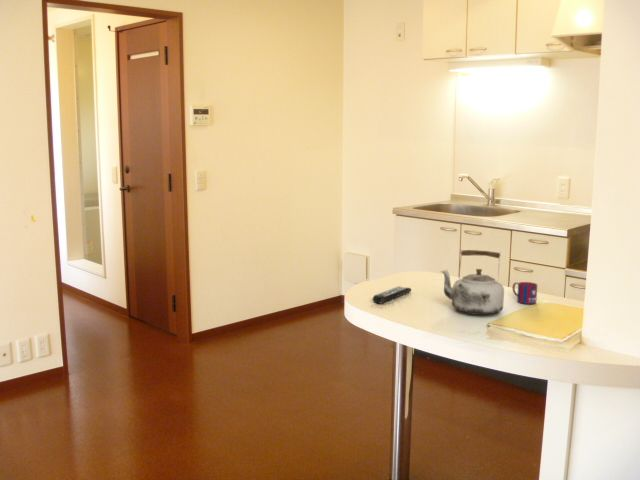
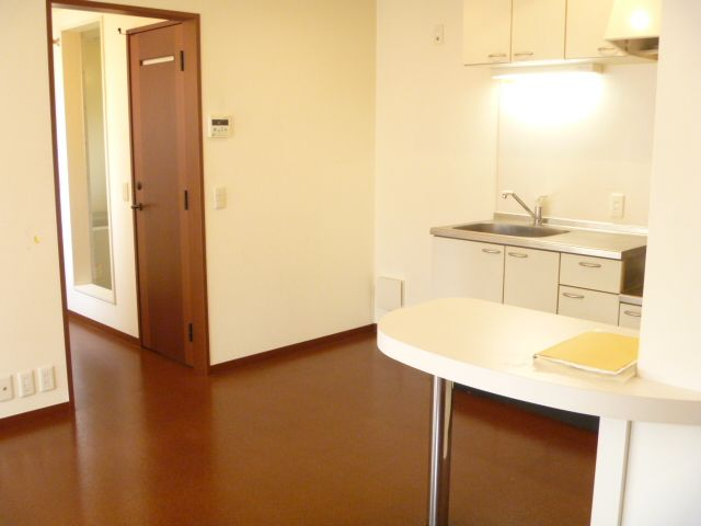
- kettle (471, 280)
- remote control (392, 294)
- mug (524, 291)
